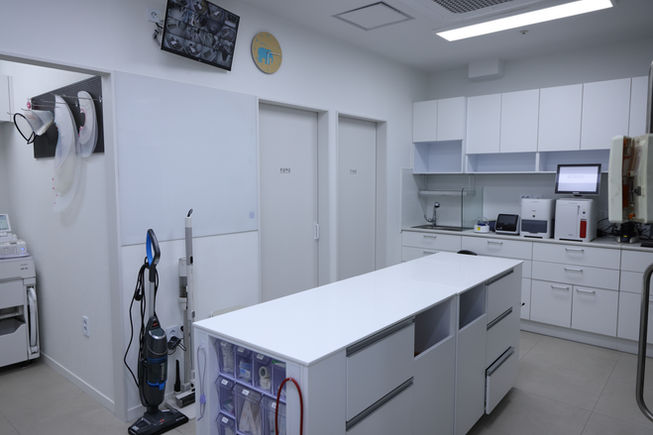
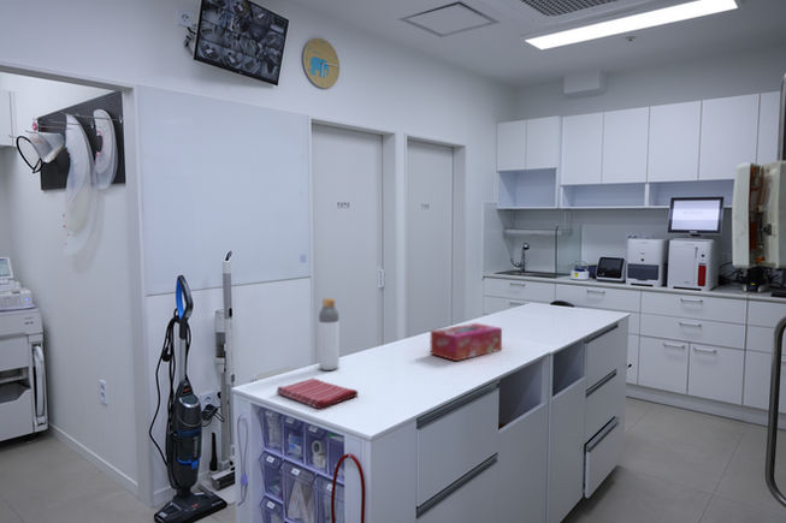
+ bottle (329, 333)
+ tissue box (466, 340)
+ dish towel (317, 391)
